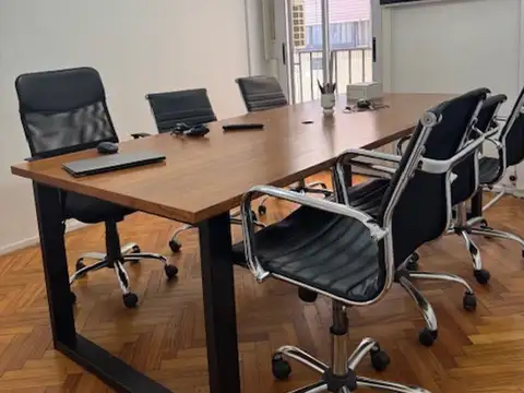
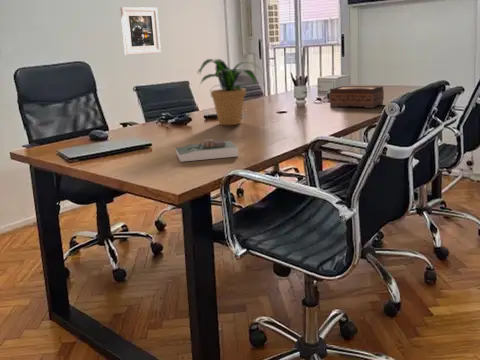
+ potted plant (227, 91)
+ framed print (141, 31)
+ tissue box (356, 96)
+ book (205, 147)
